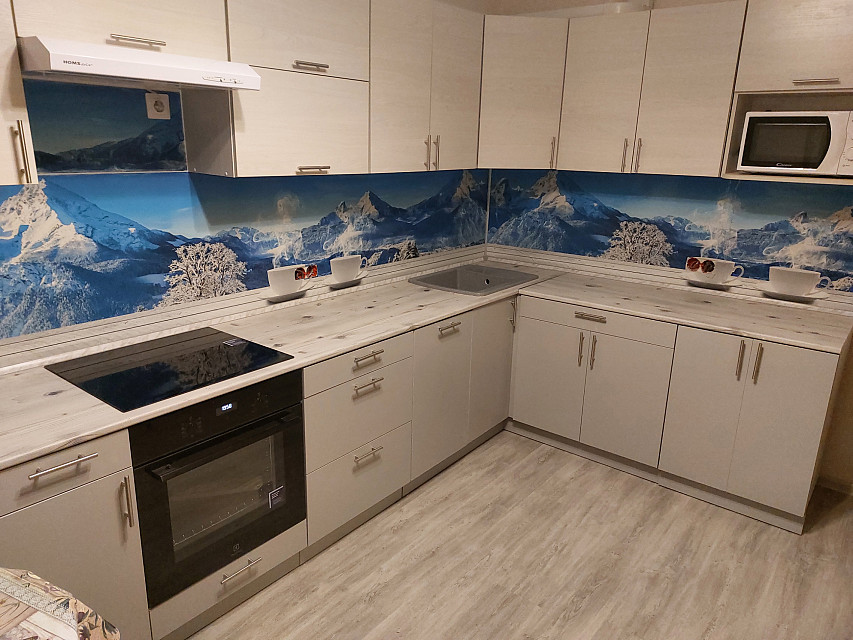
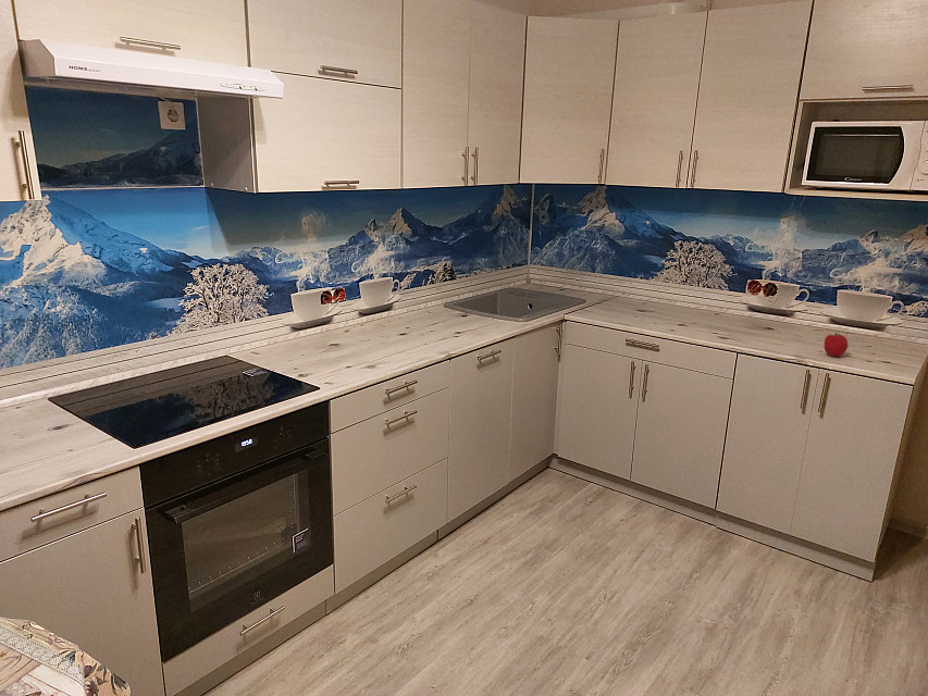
+ fruit (836, 344)
